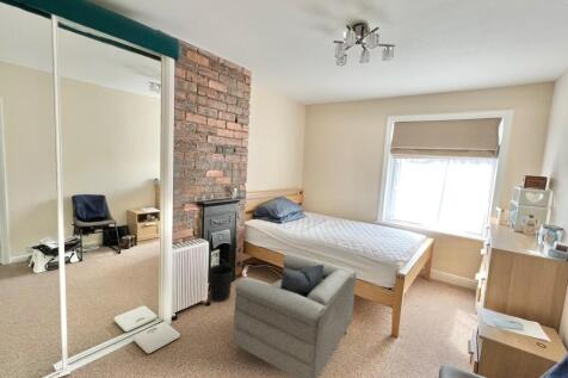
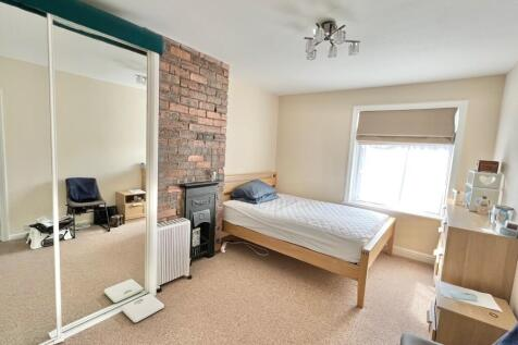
- armchair (297, 300)
- wastebasket (220, 283)
